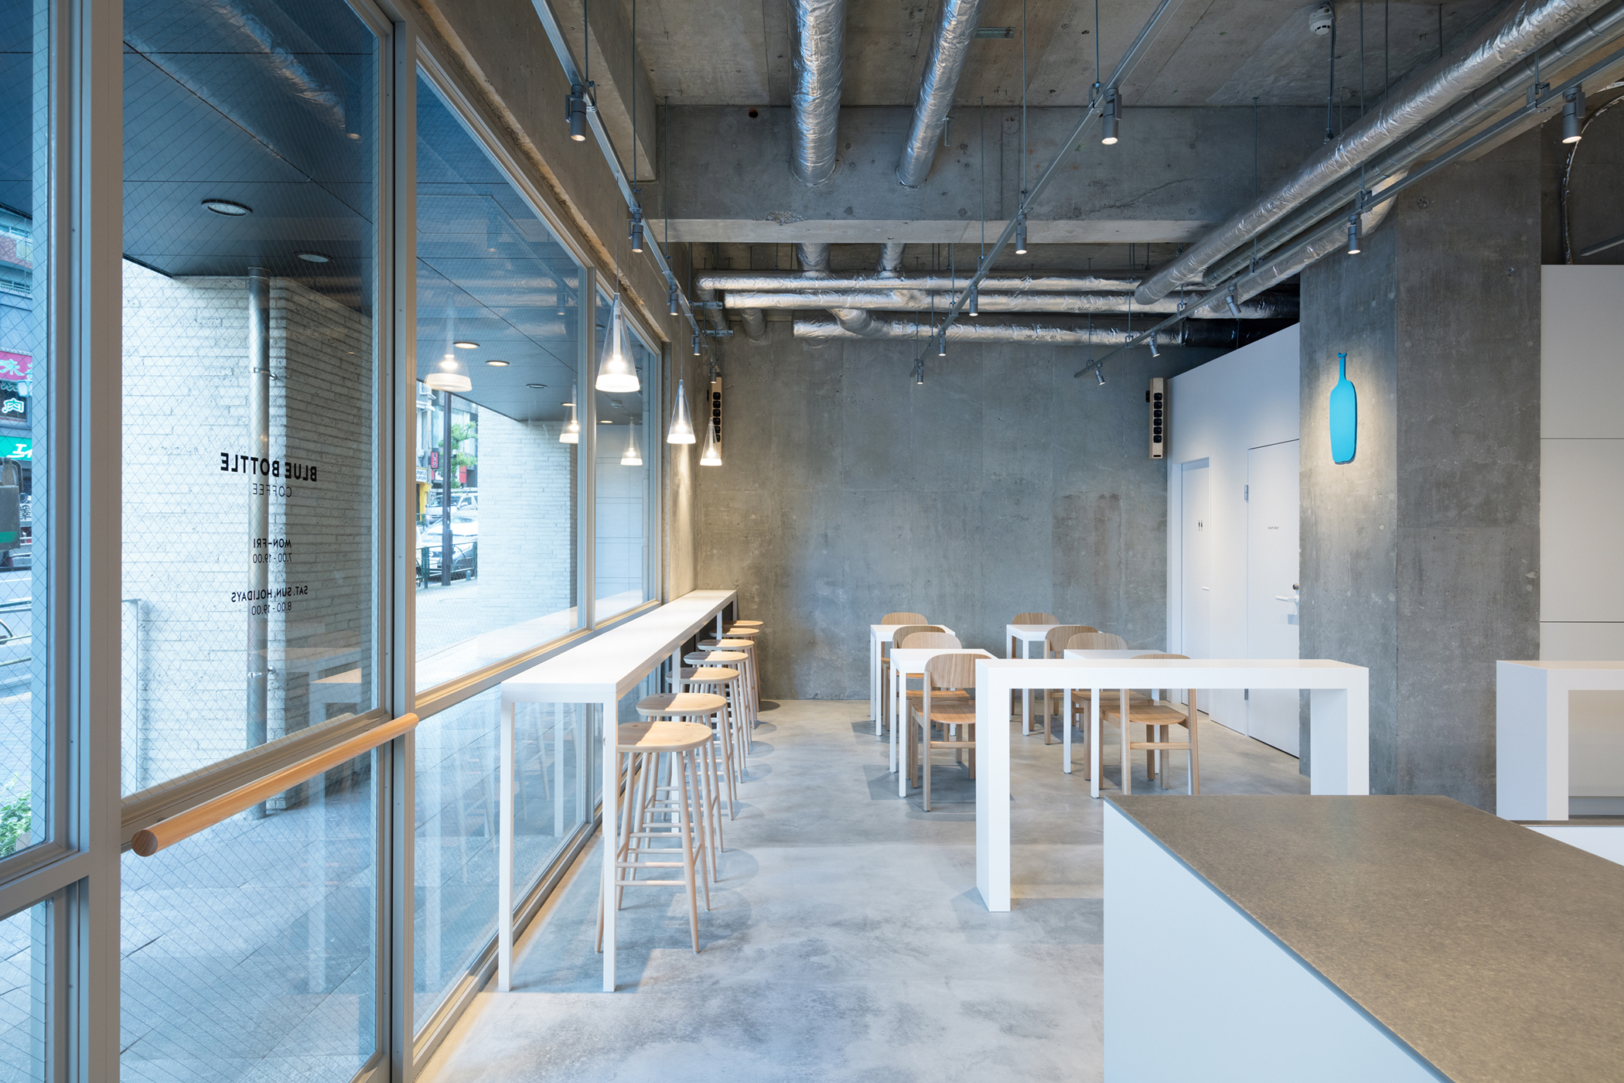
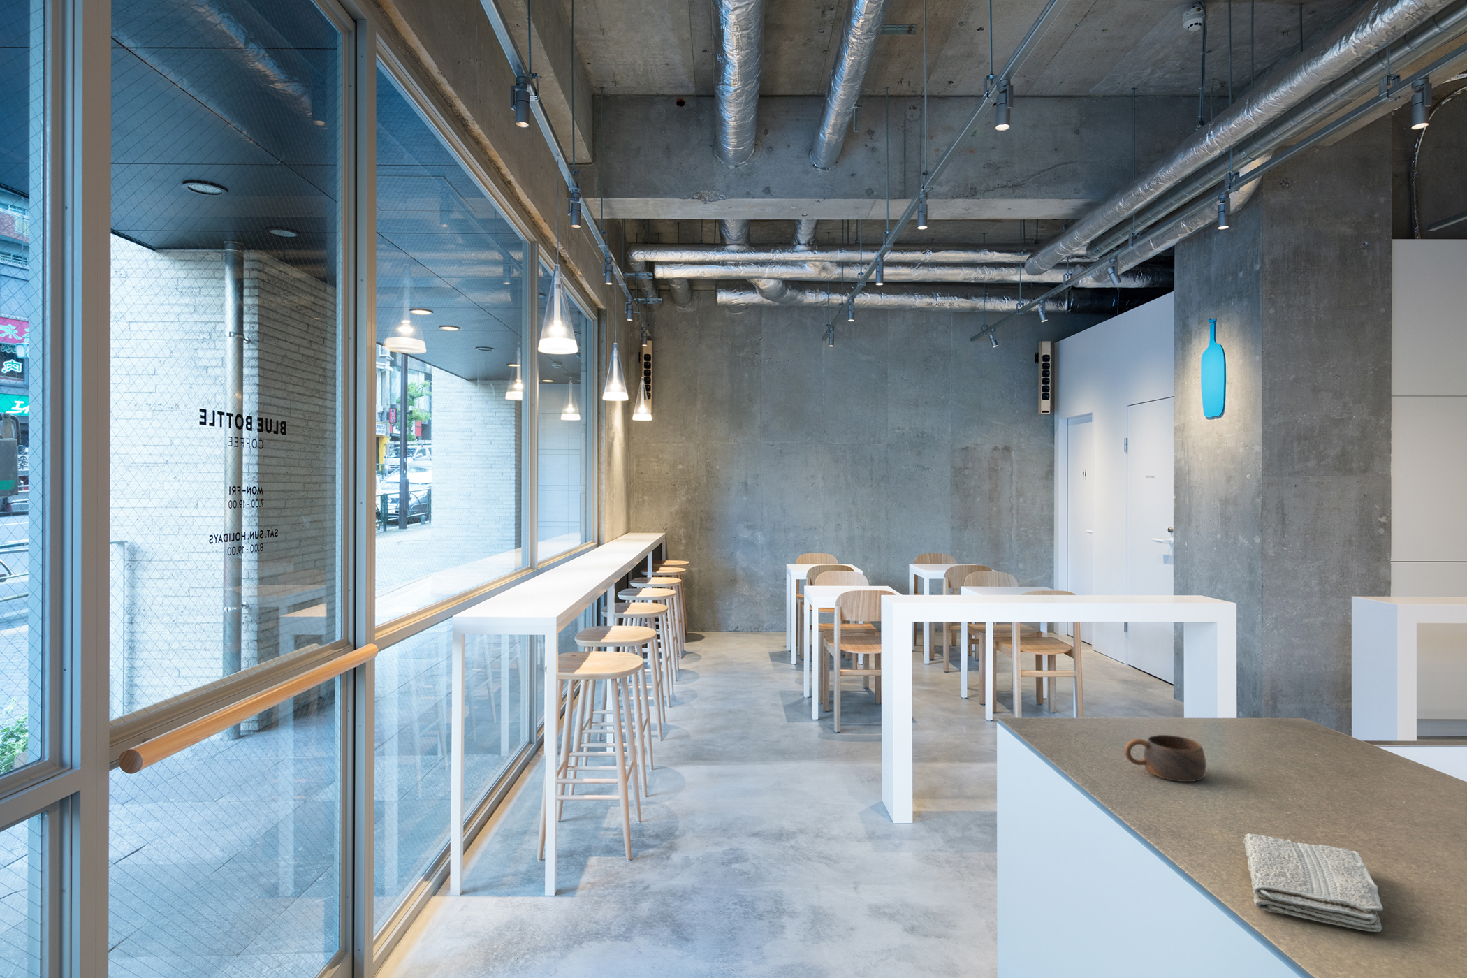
+ washcloth (1307, 875)
+ cup (1164, 755)
